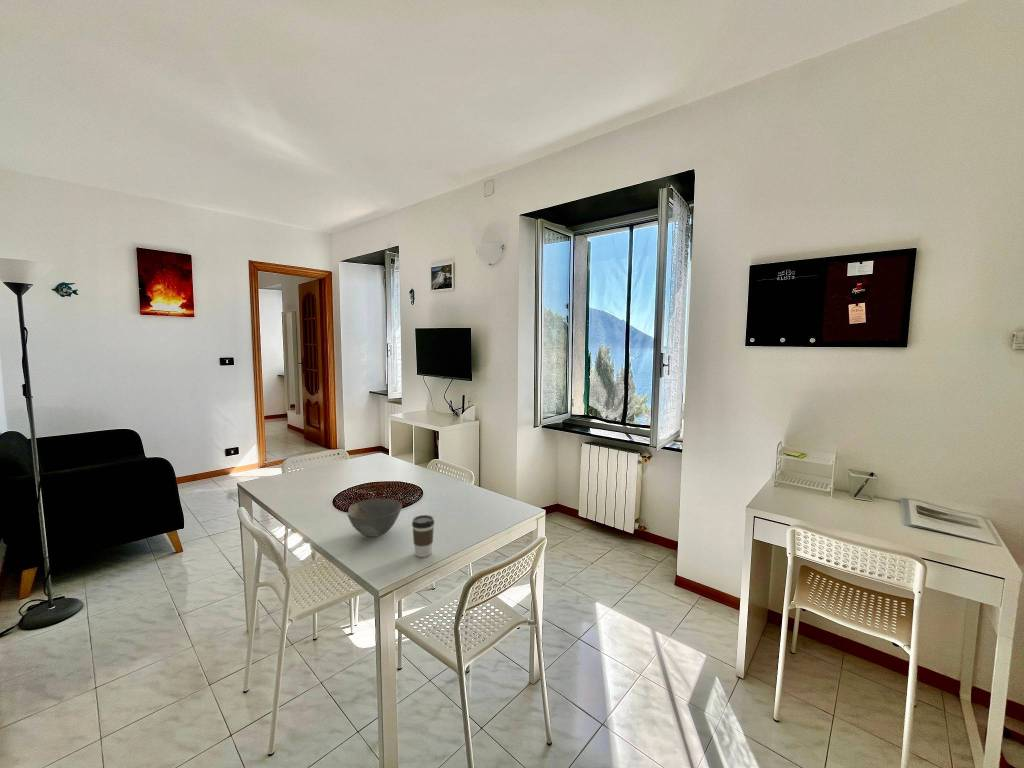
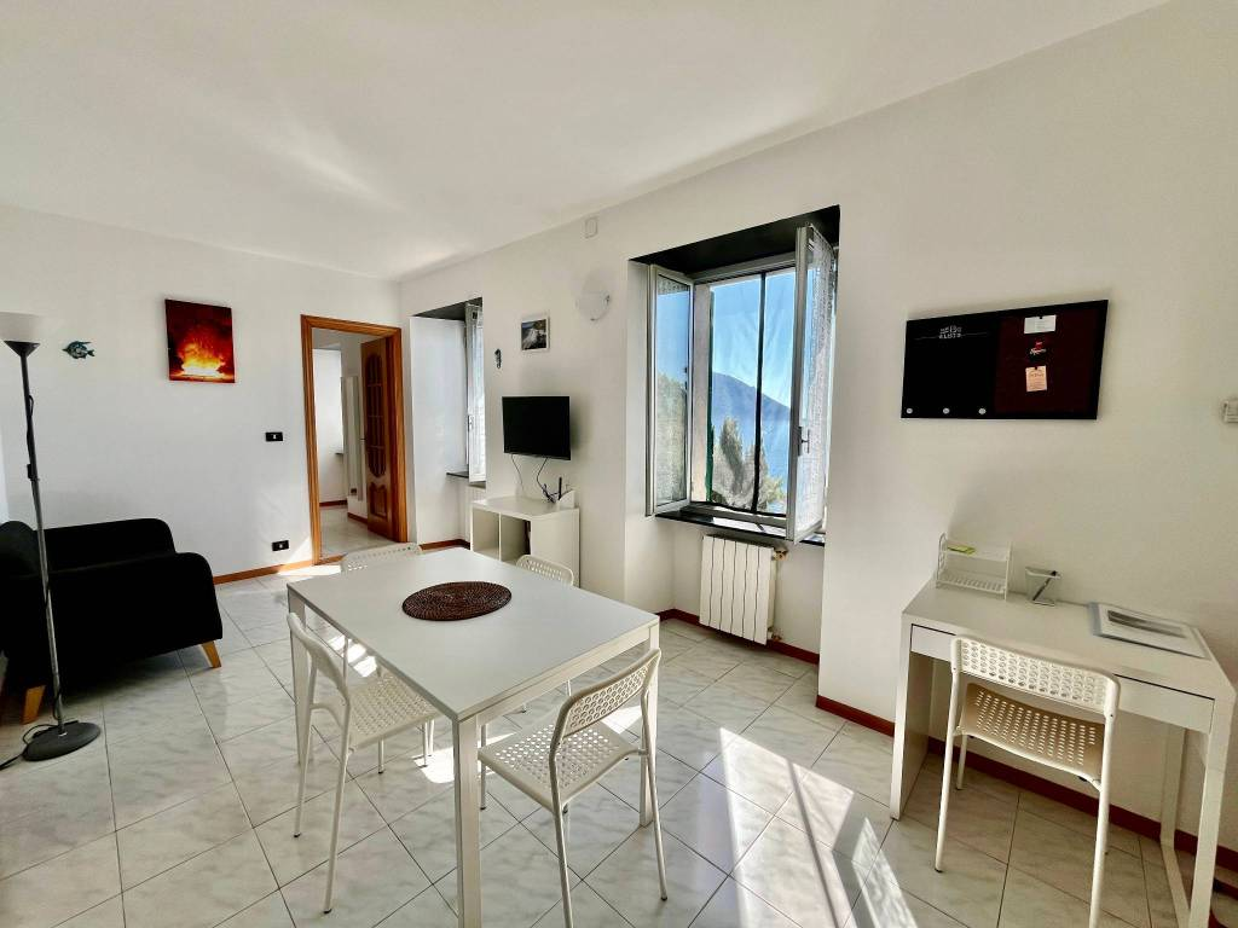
- coffee cup (423, 536)
- bowl (374, 520)
